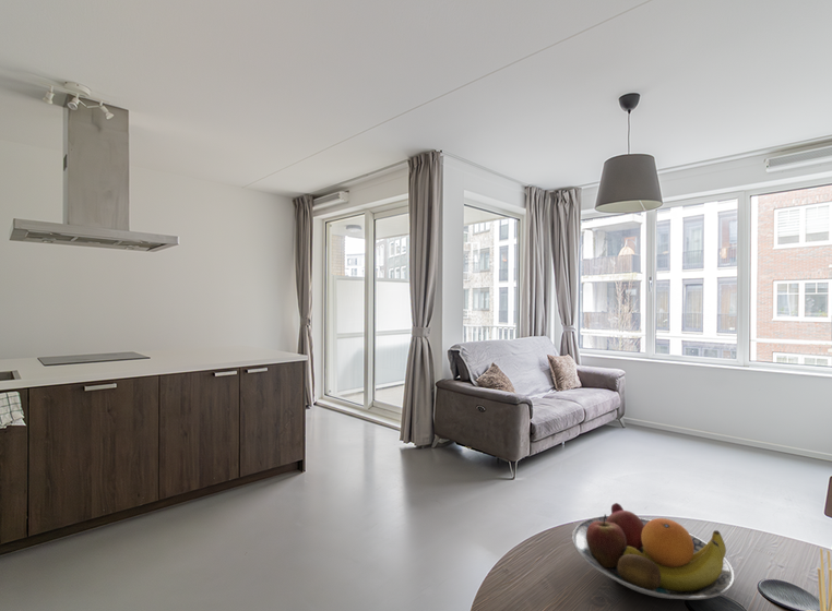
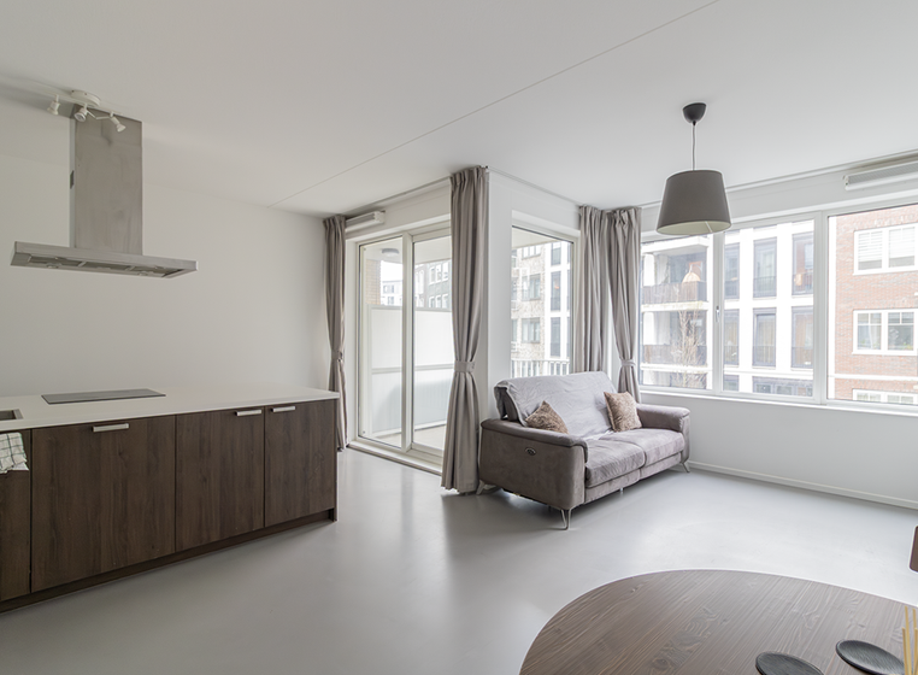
- fruit bowl (646, 543)
